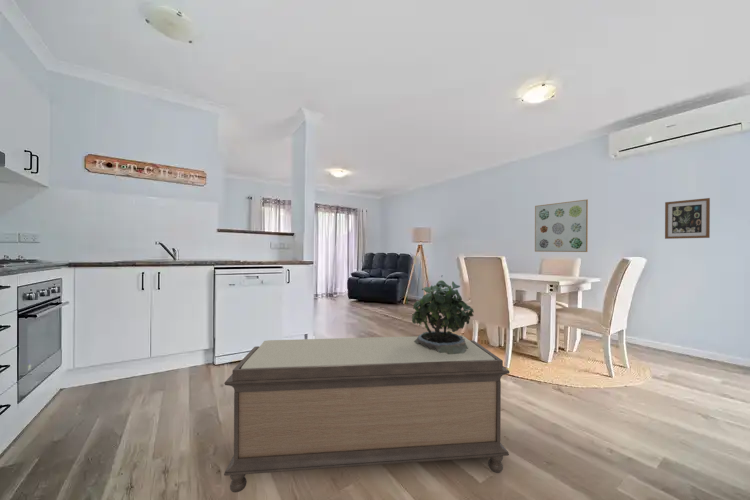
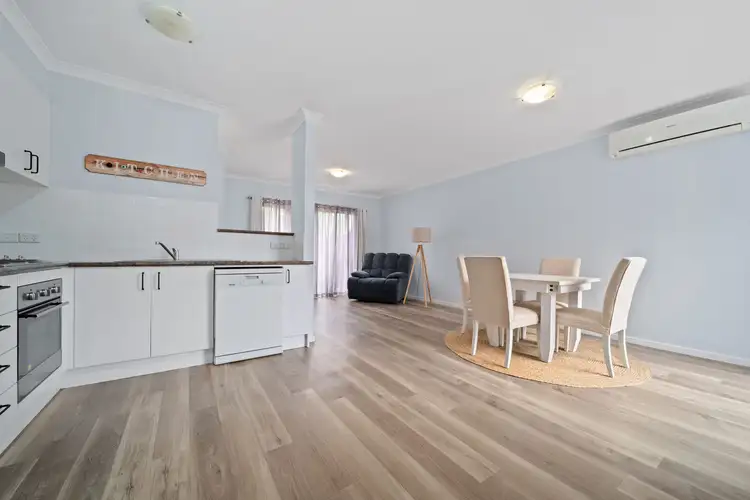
- wall art (686, 219)
- potted plant (441, 310)
- bench (369, 400)
- wall art (559, 227)
